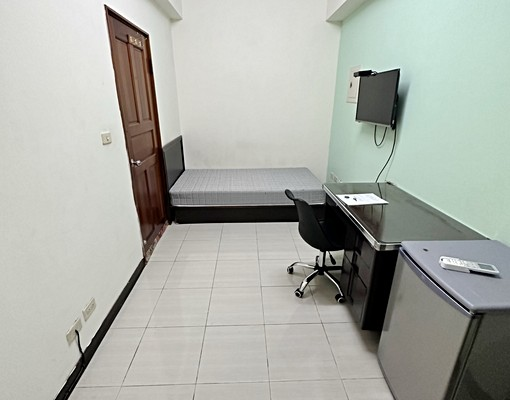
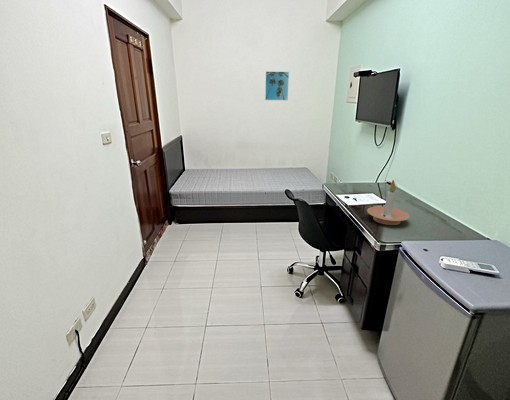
+ candle holder (390, 200)
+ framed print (276, 86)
